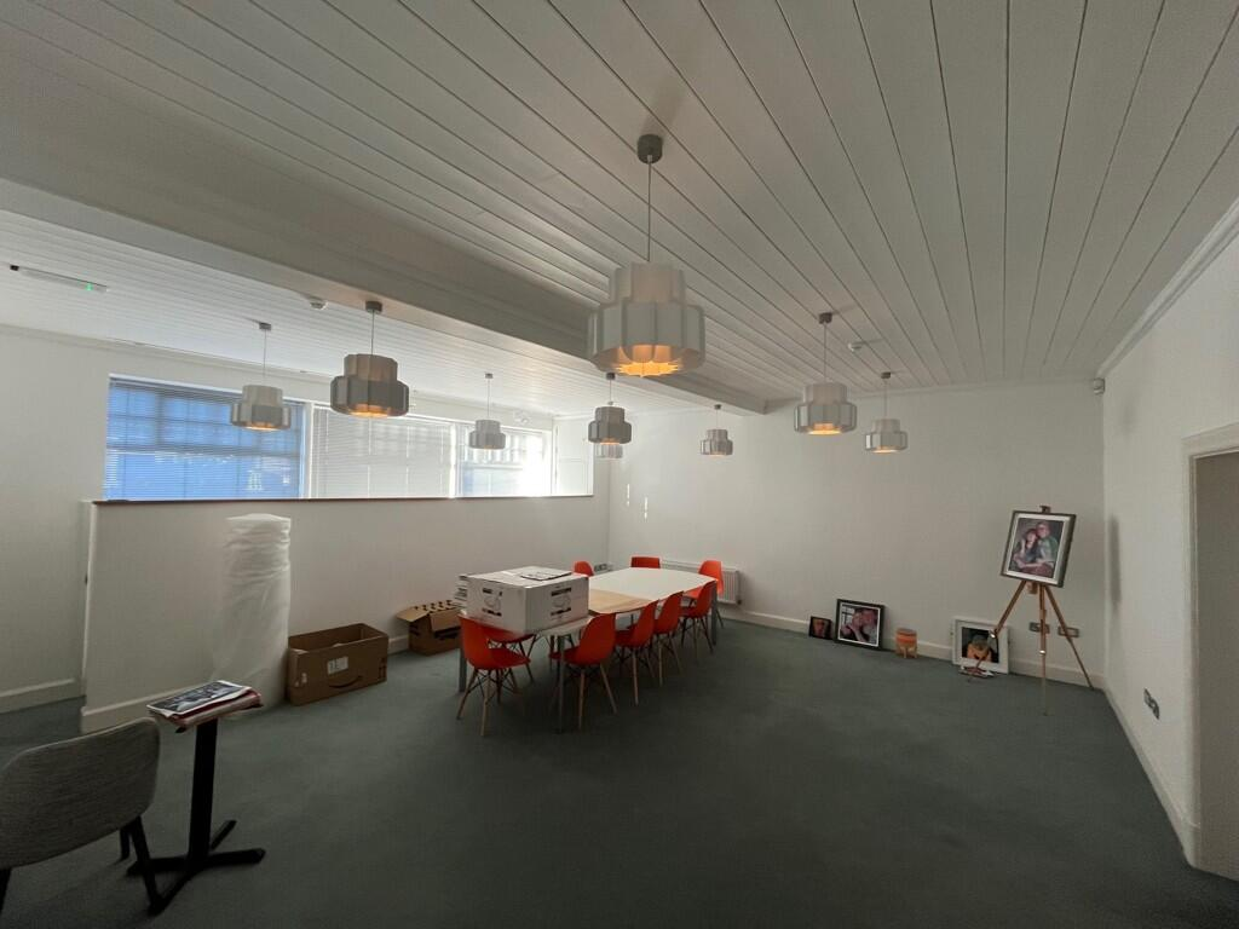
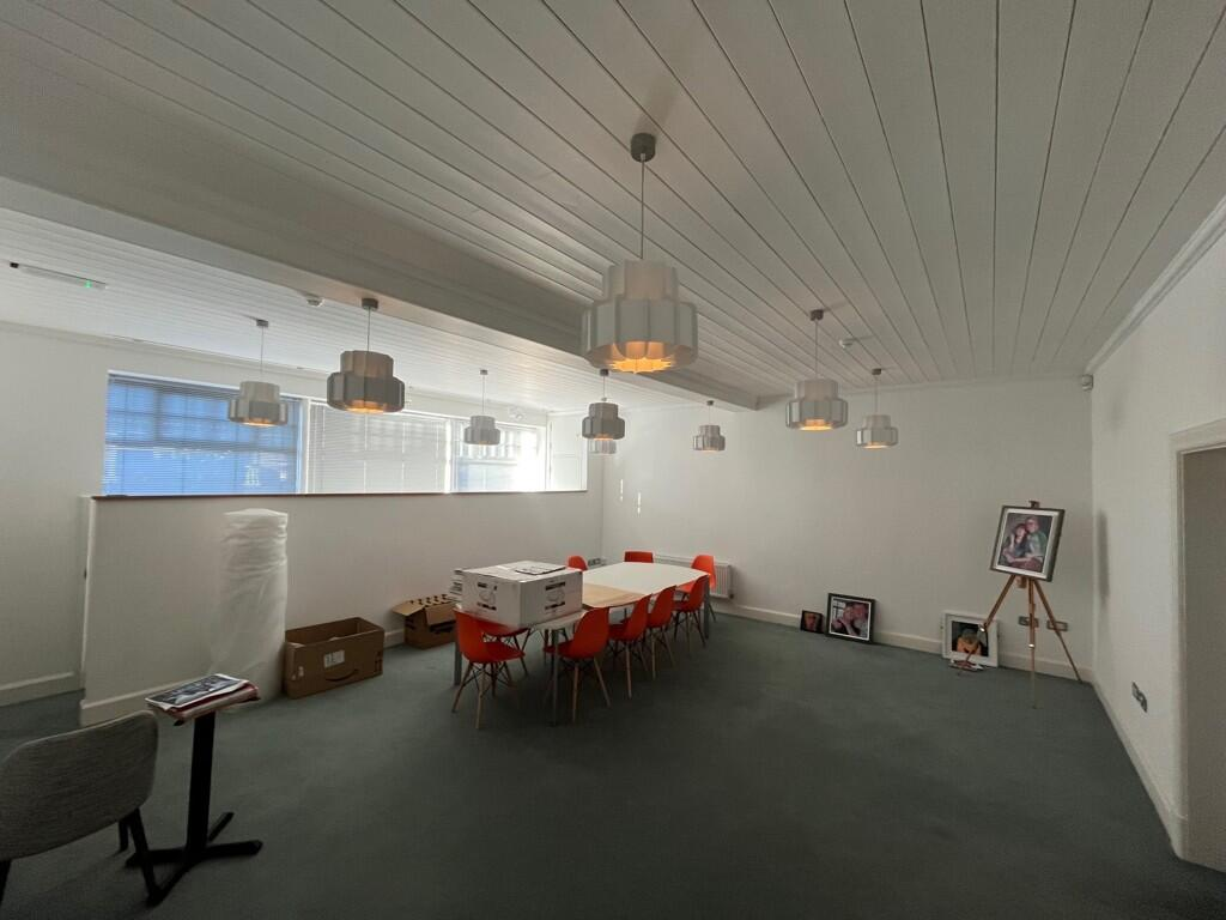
- planter (906, 642)
